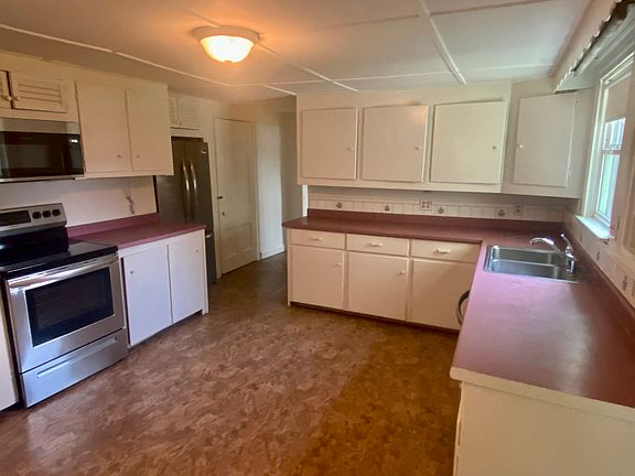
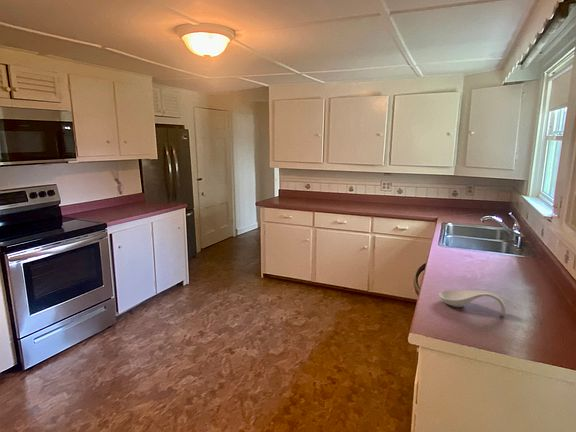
+ spoon rest (471, 298)
